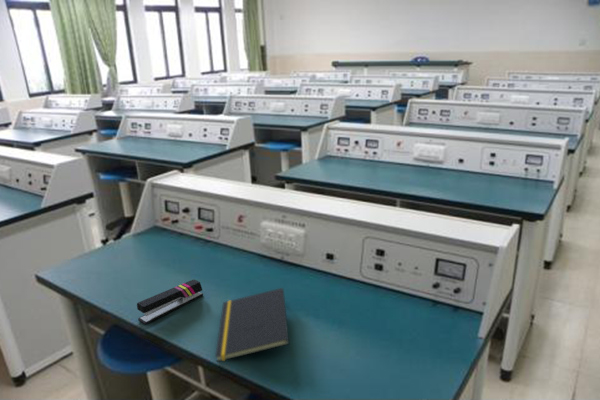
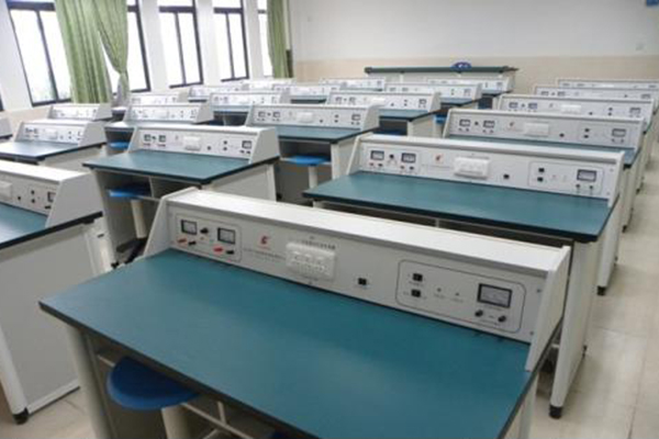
- stapler (171, 299)
- notepad (252, 321)
